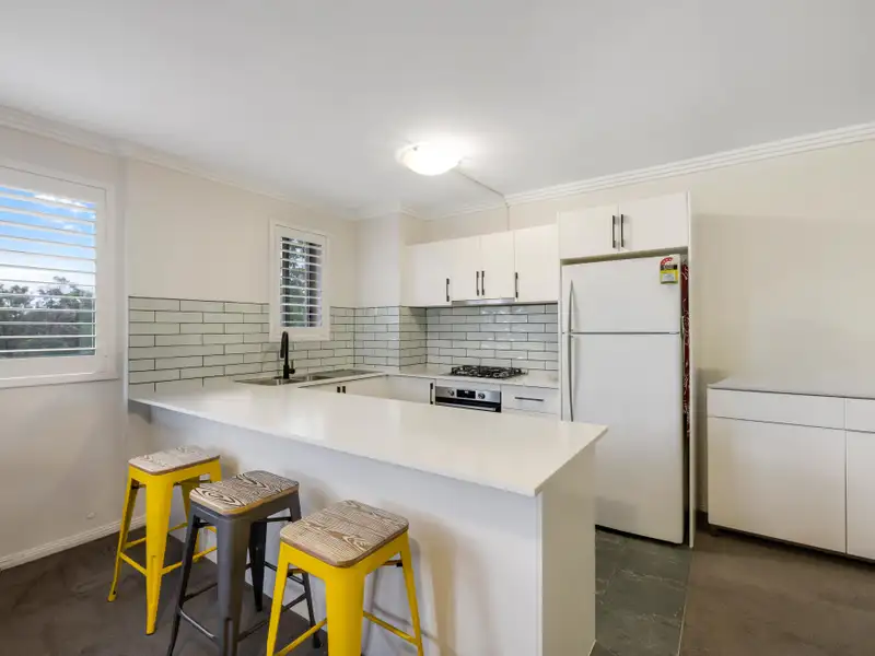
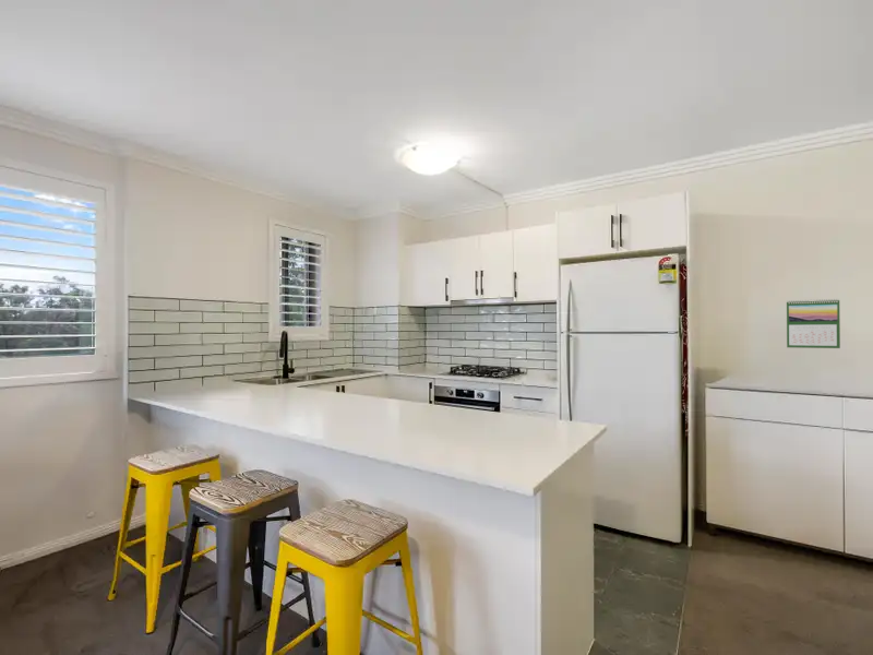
+ calendar (812, 323)
